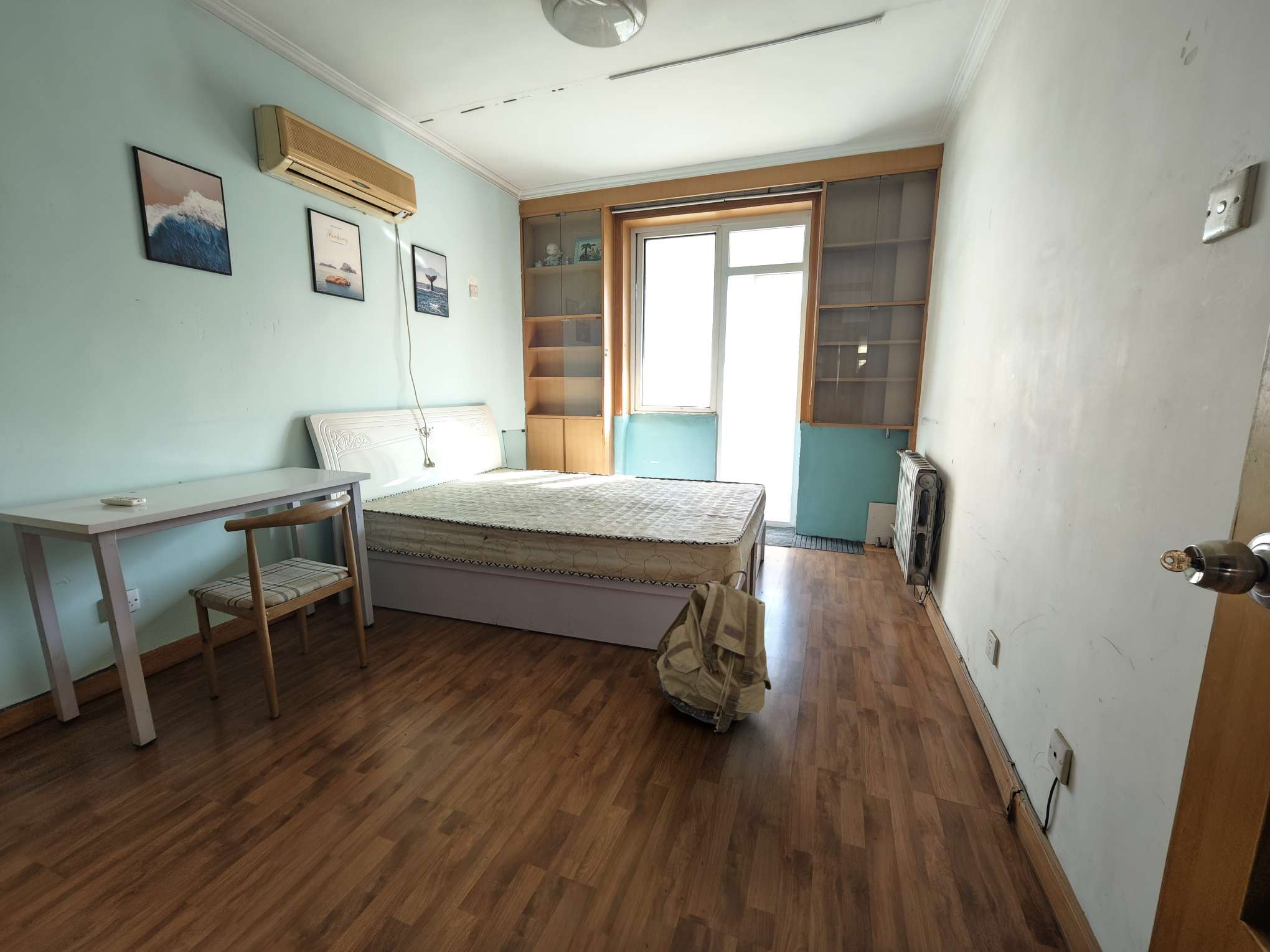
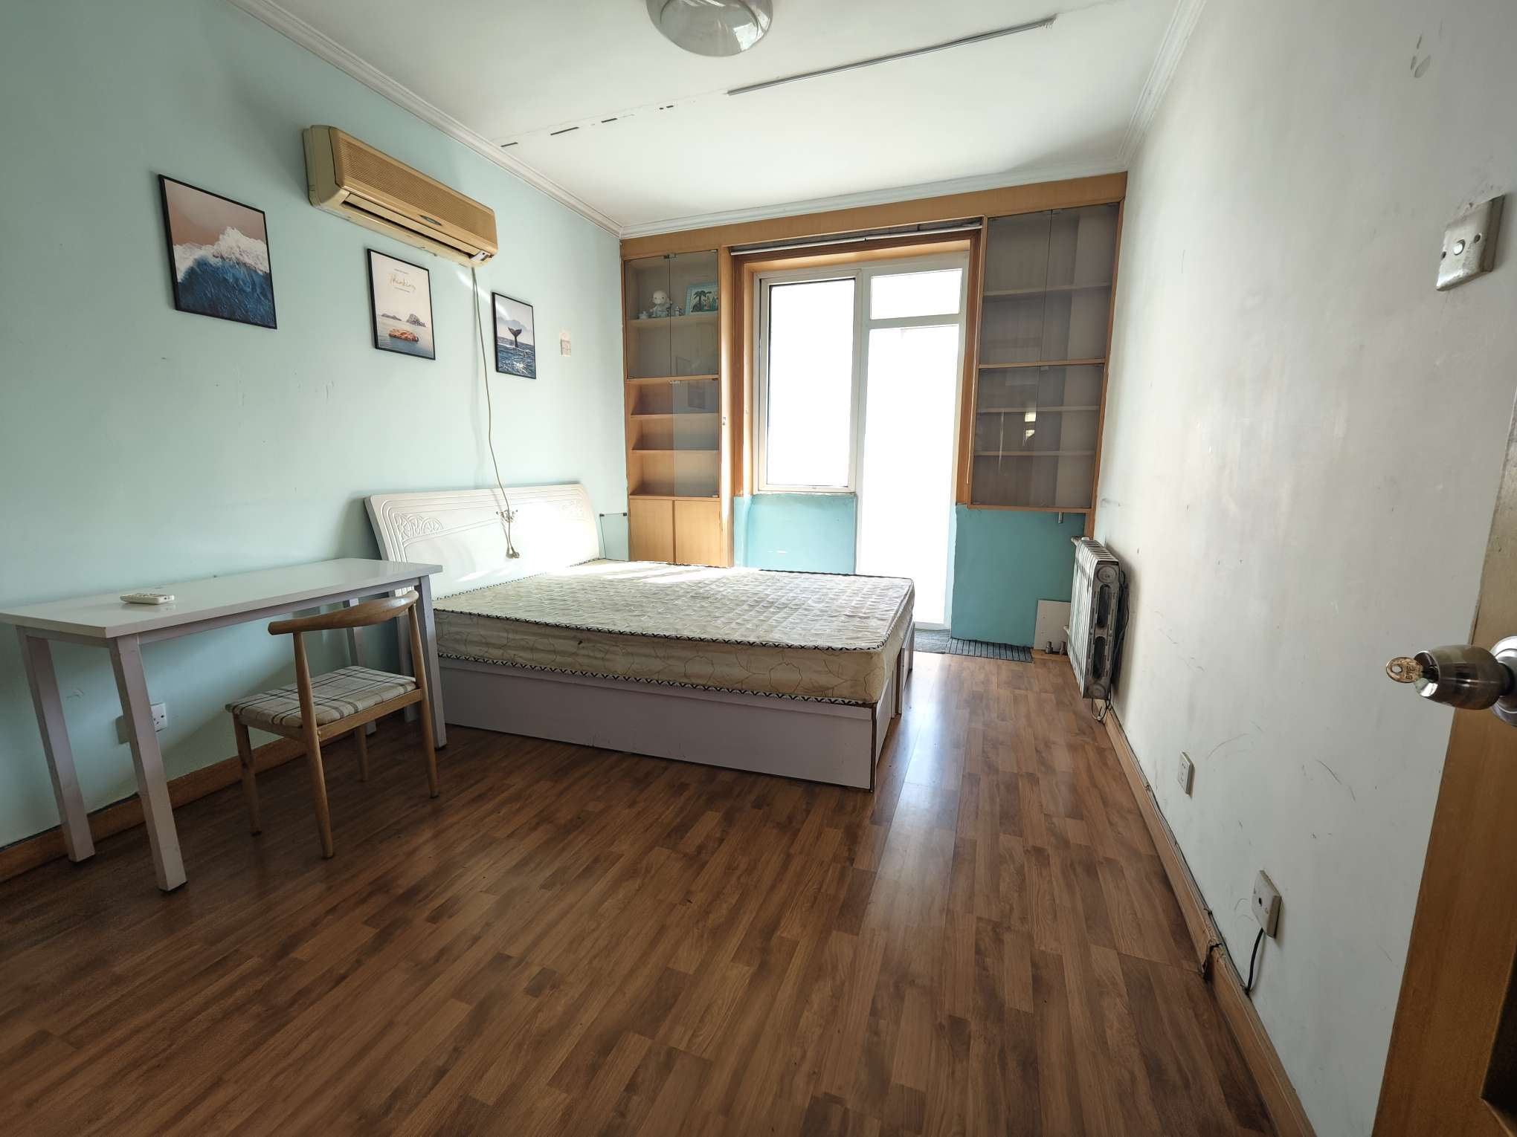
- backpack (708, 640)
